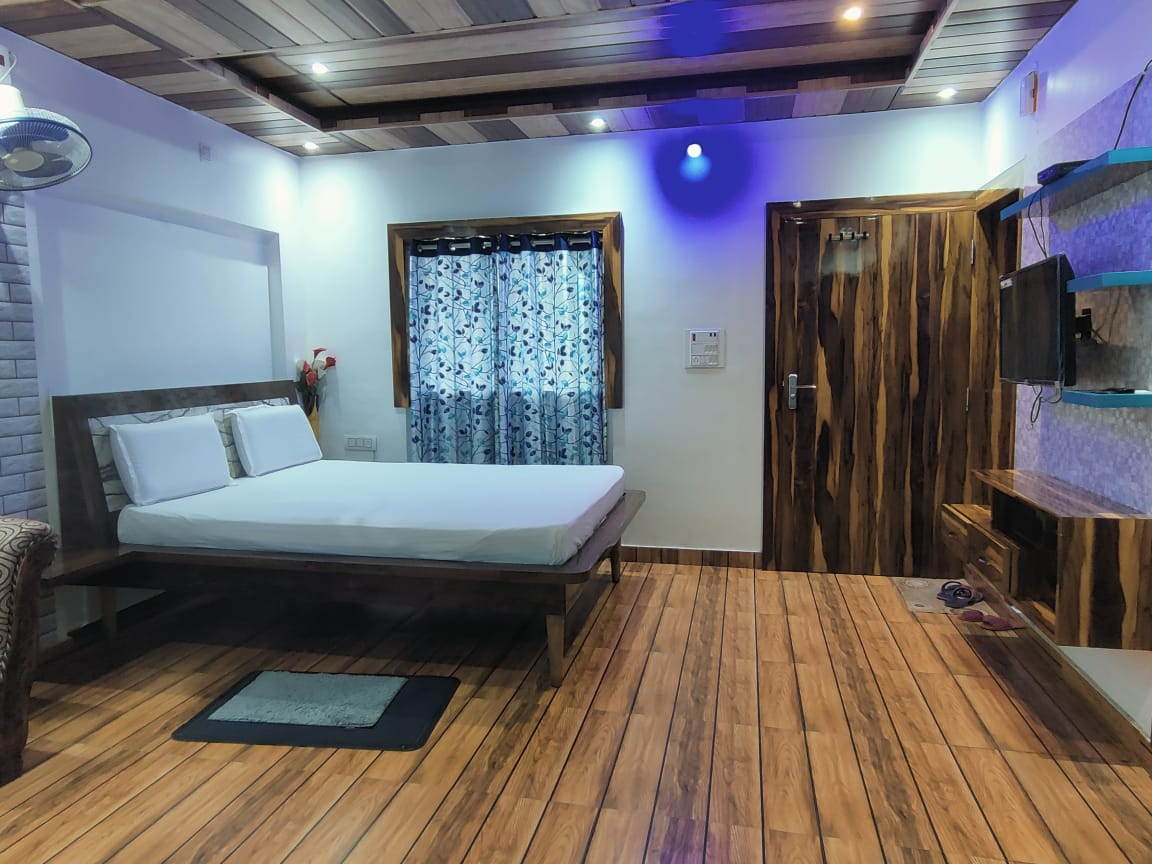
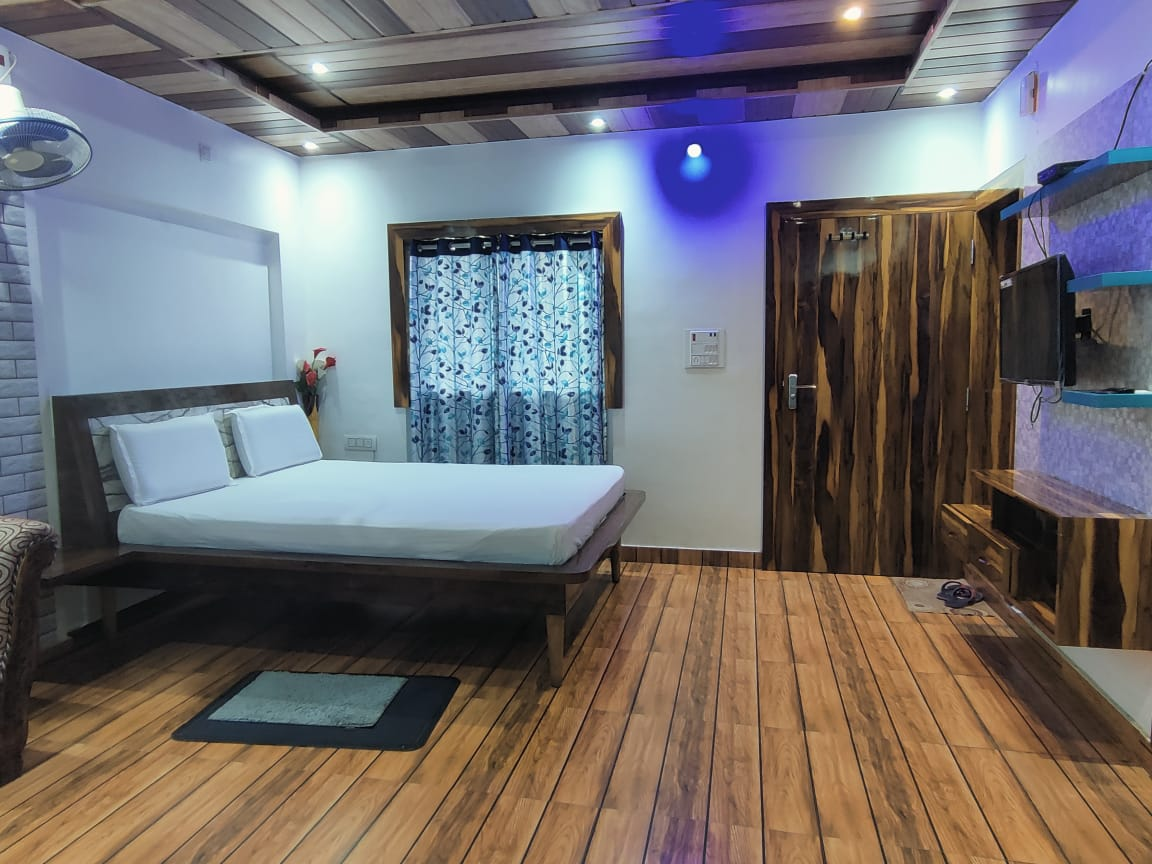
- slippers (992, 618)
